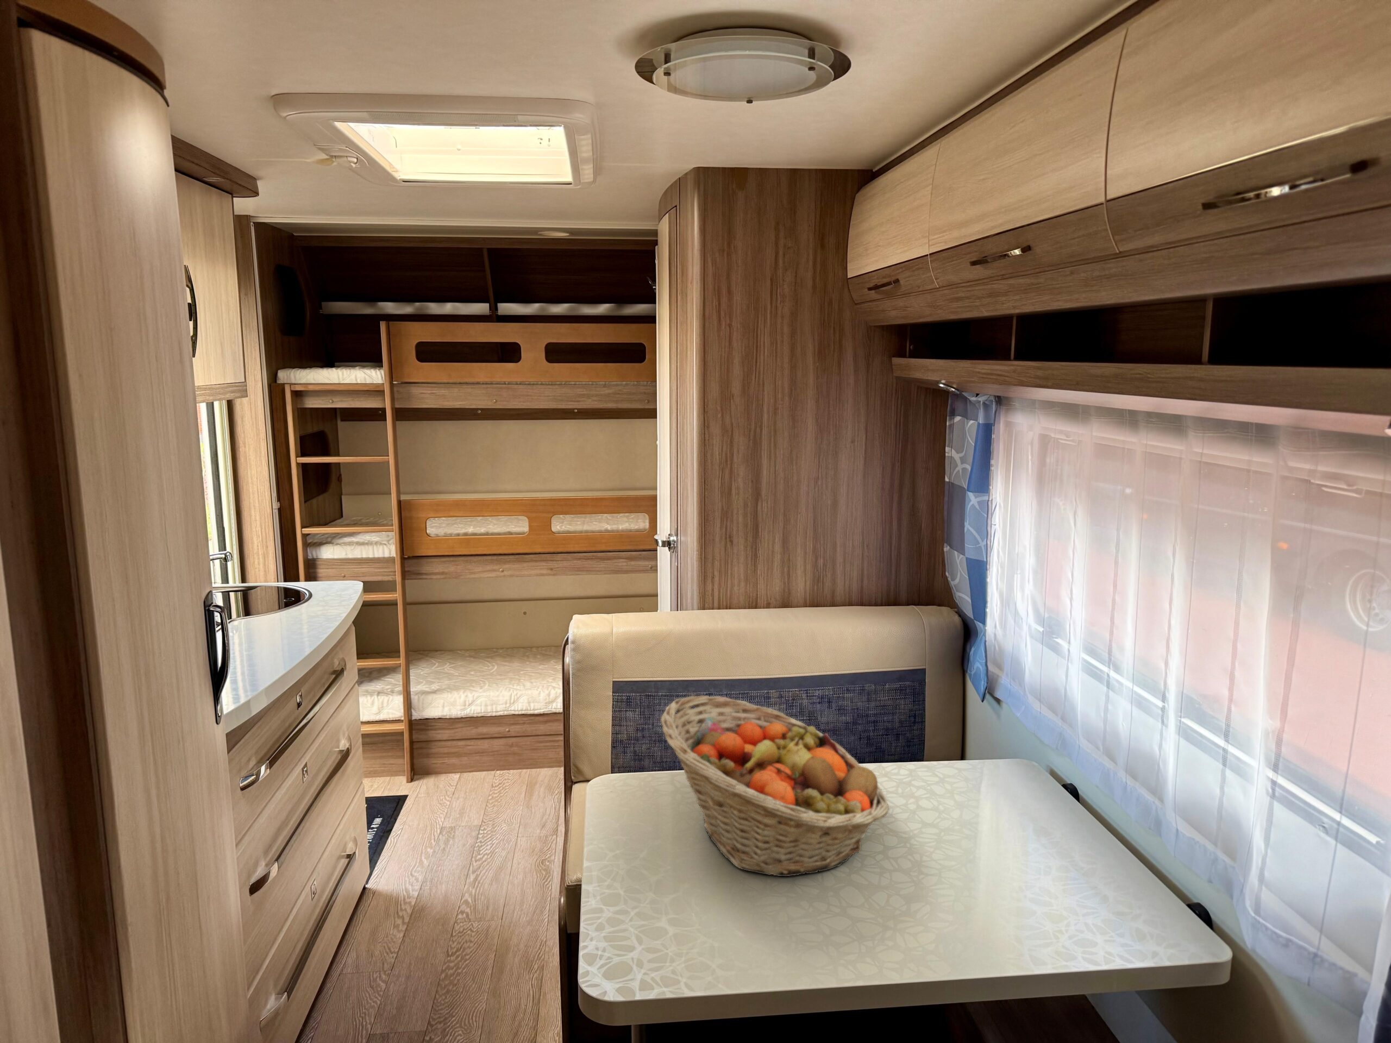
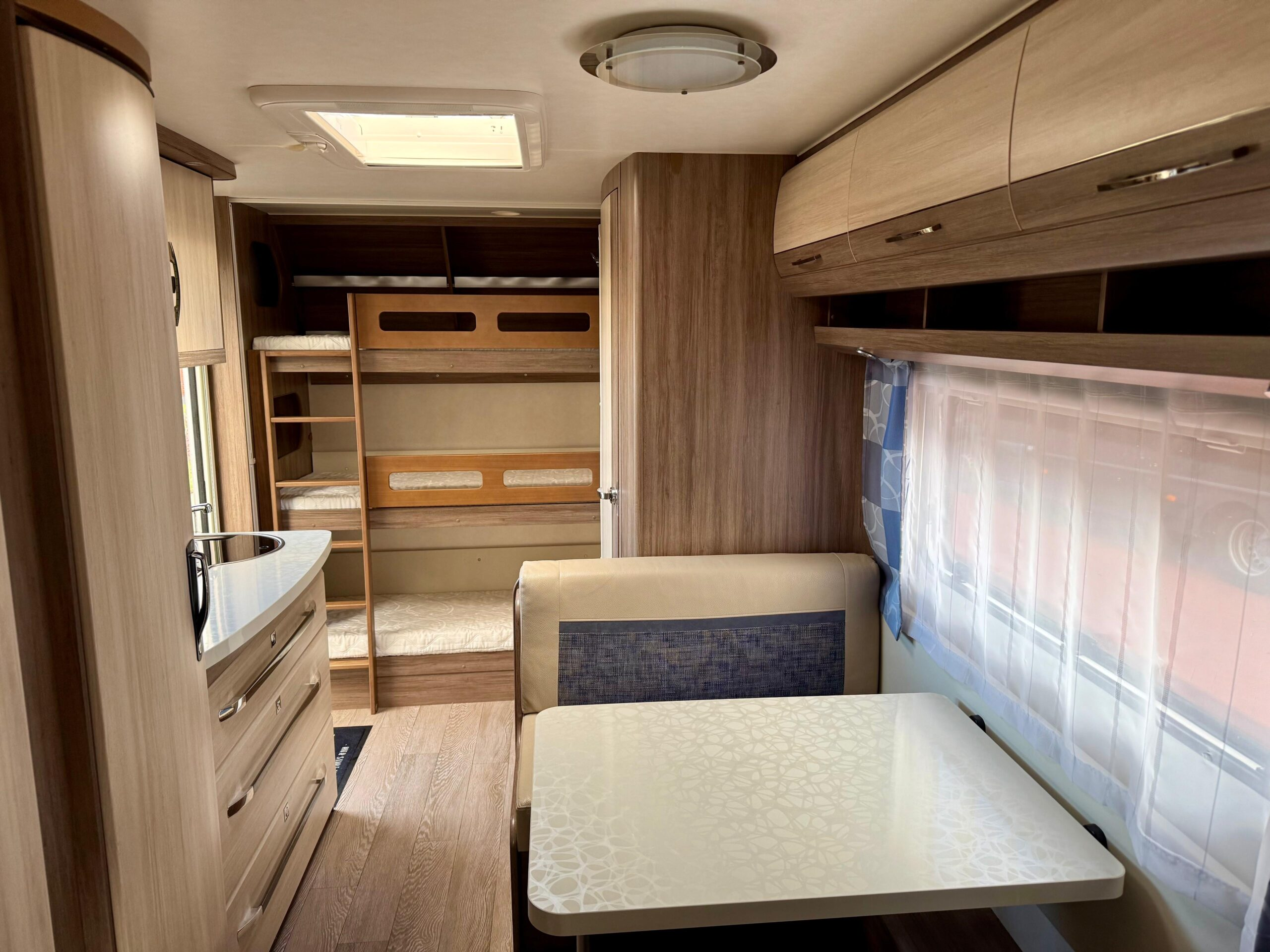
- fruit basket (771, 773)
